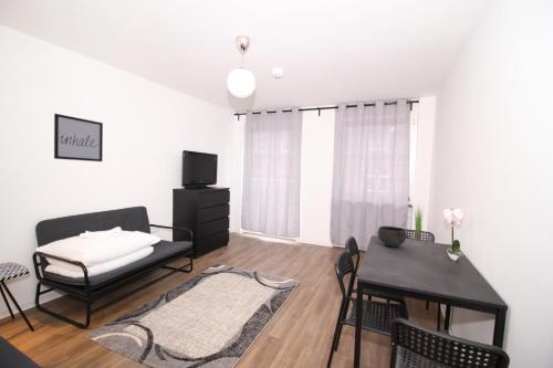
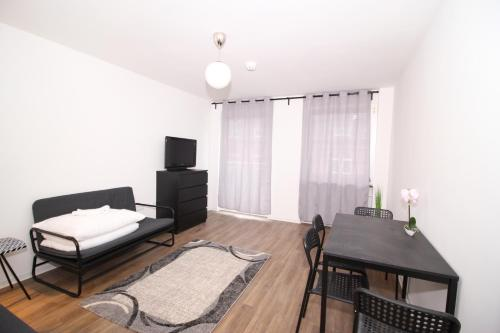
- bowl (390, 236)
- wall art (80, 139)
